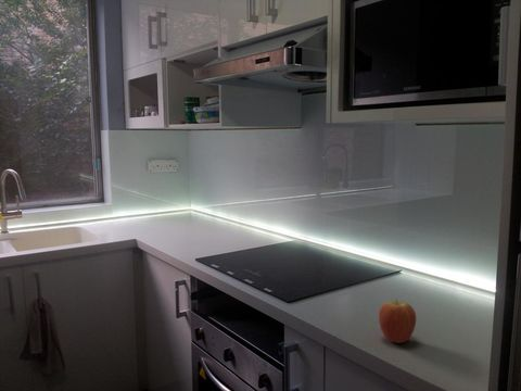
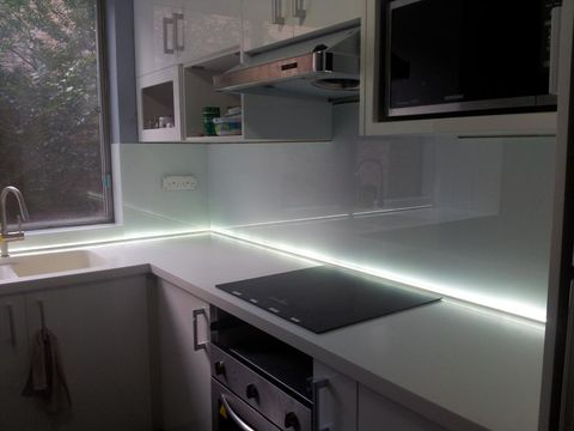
- fruit (397, 319)
